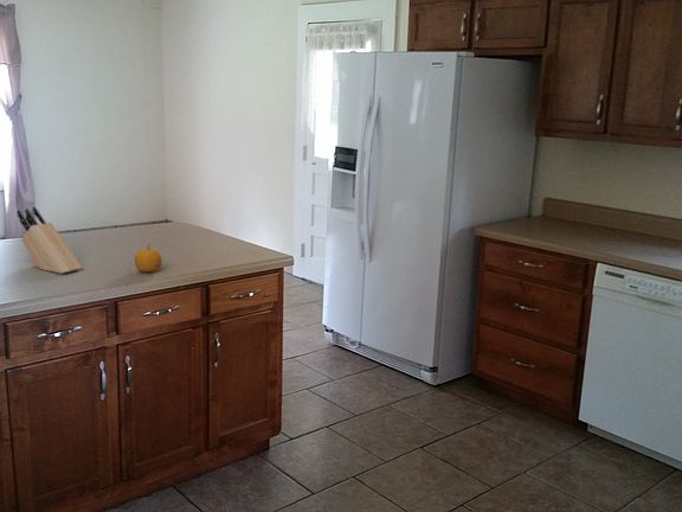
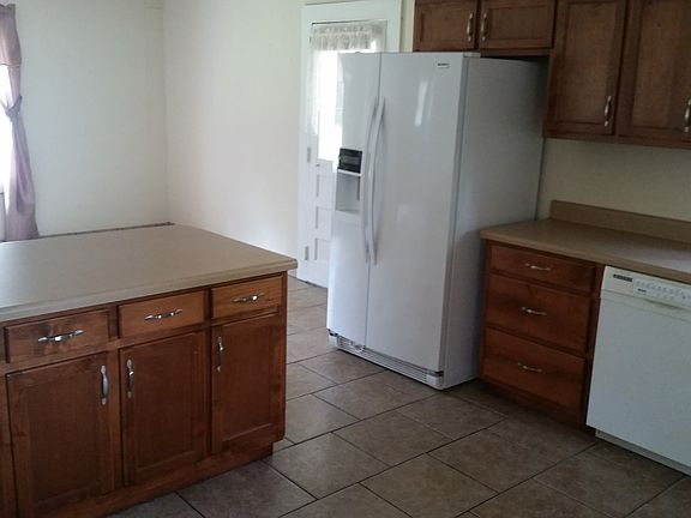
- fruit (148, 257)
- knife block (47, 238)
